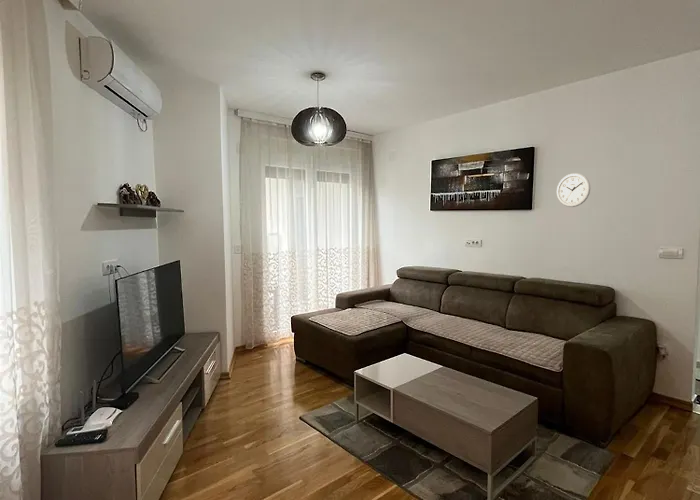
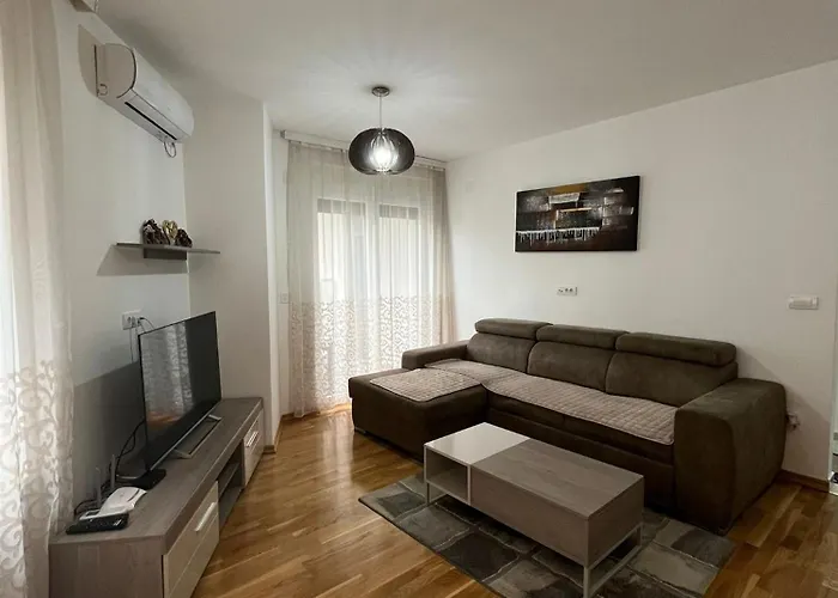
- wall clock (572, 190)
